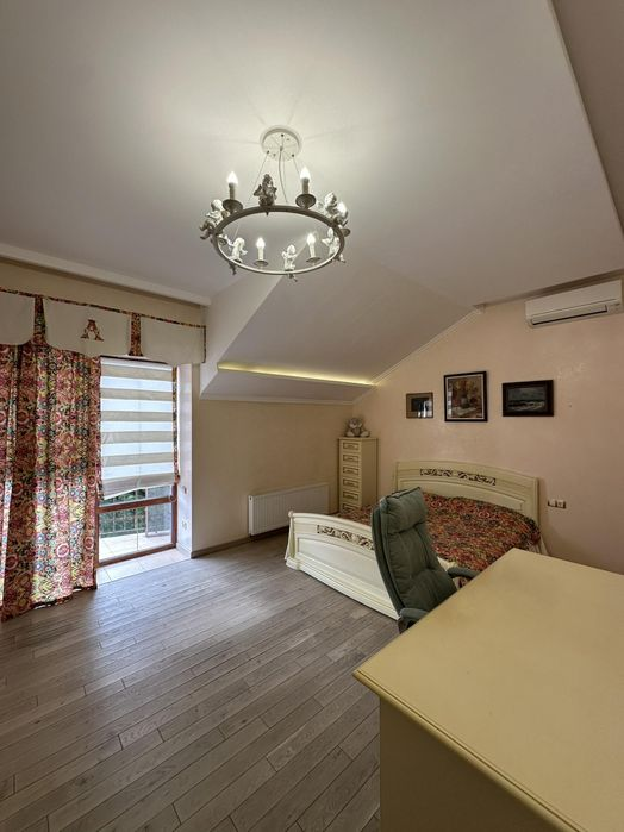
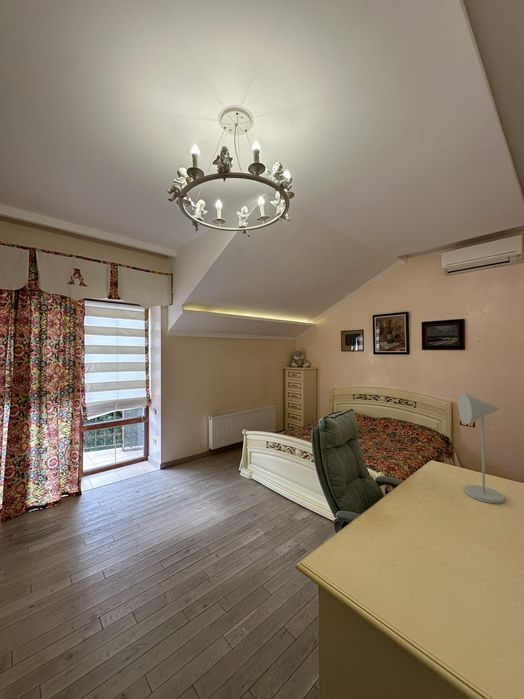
+ desk lamp (482, 444)
